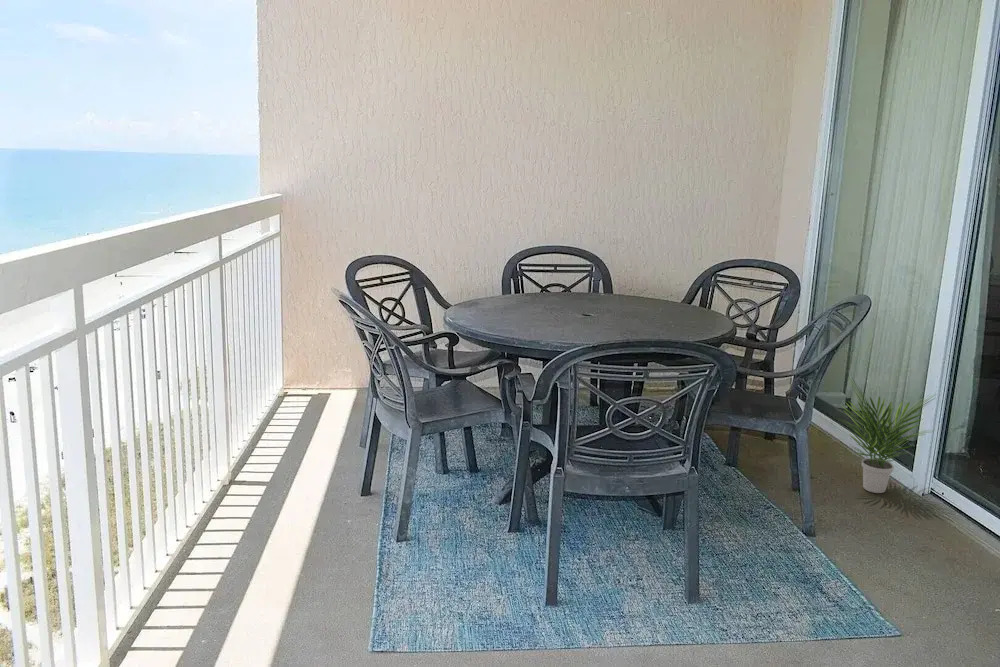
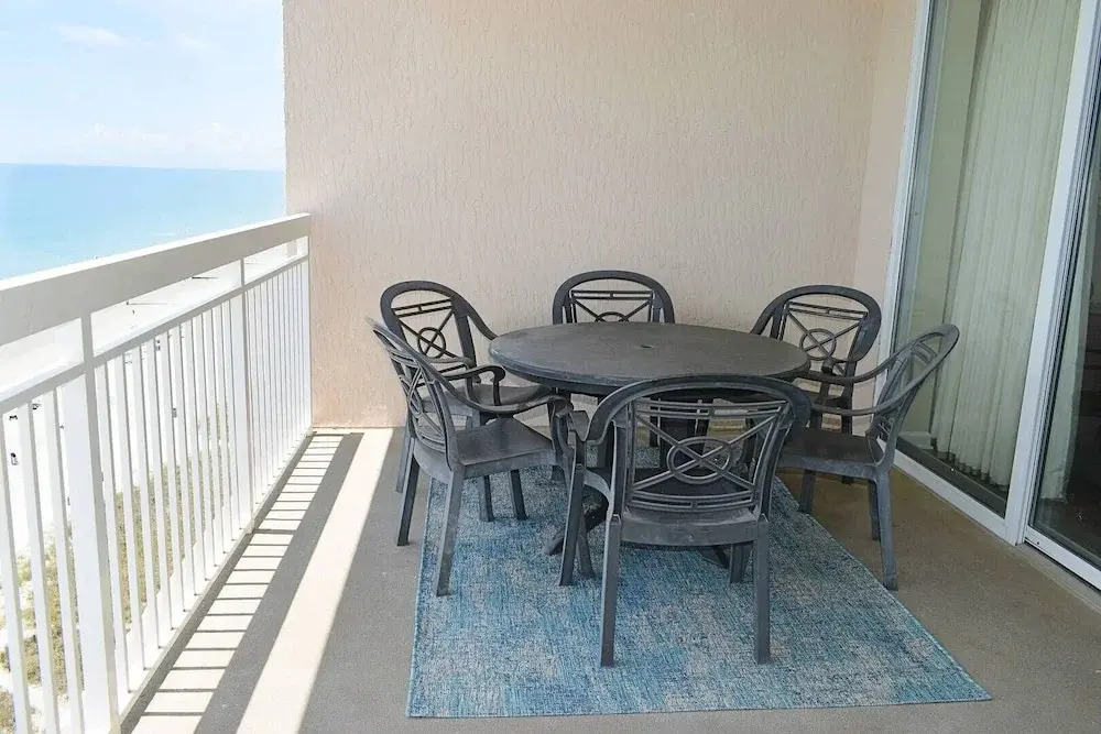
- potted plant (879, 437)
